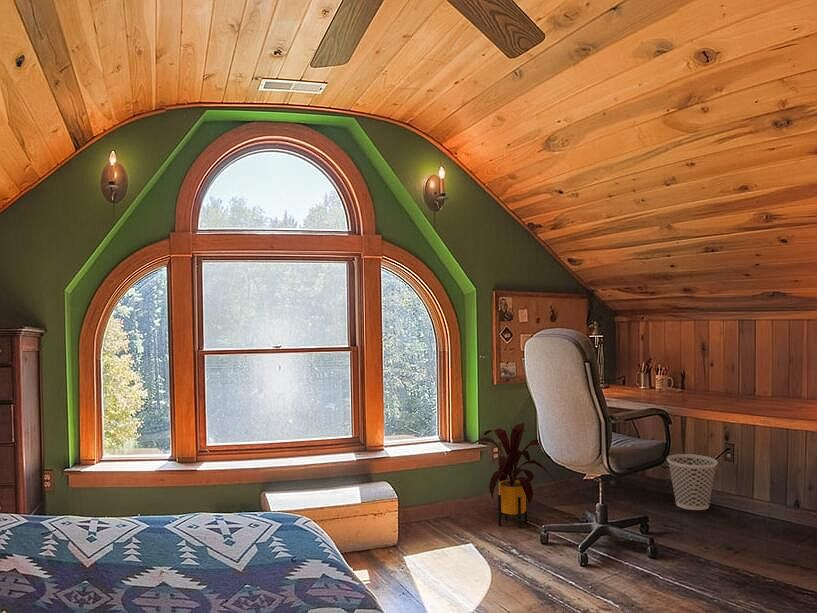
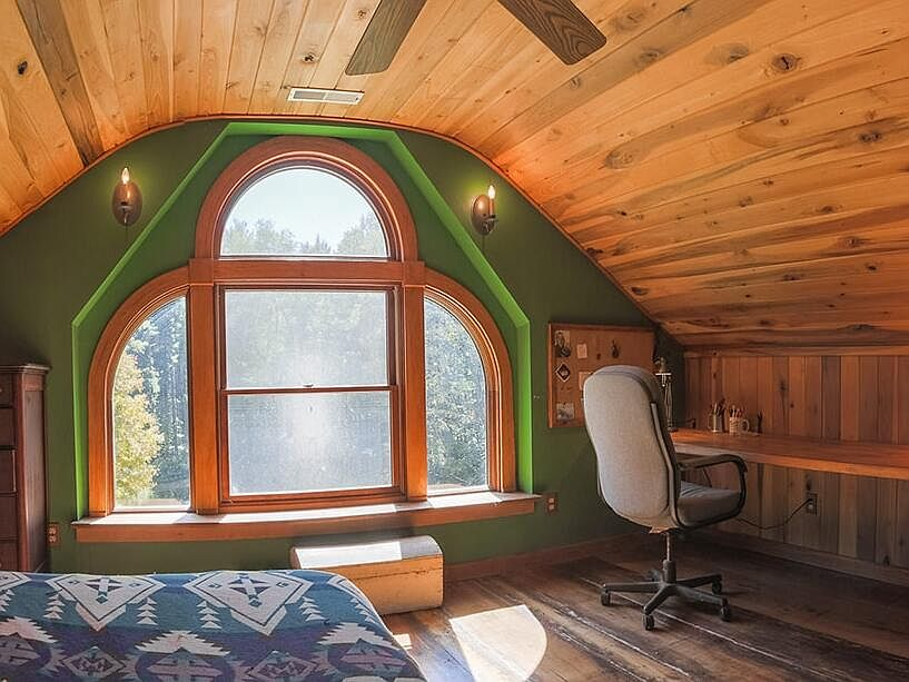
- house plant (508, 474)
- wastebasket (692, 482)
